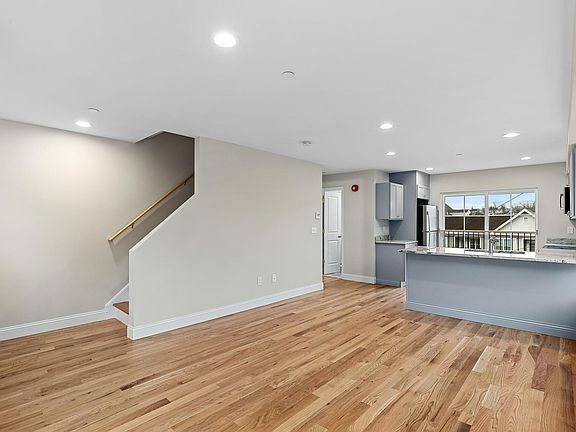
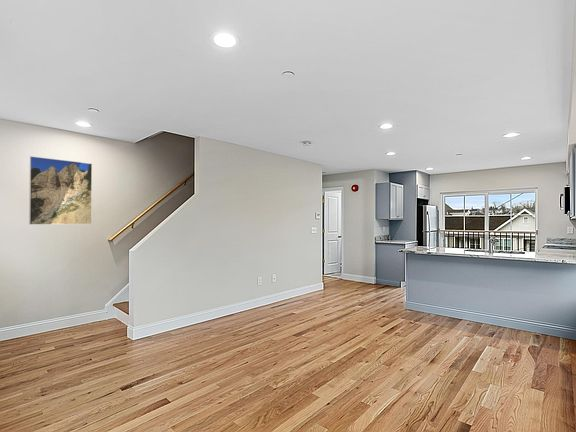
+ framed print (62, 192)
